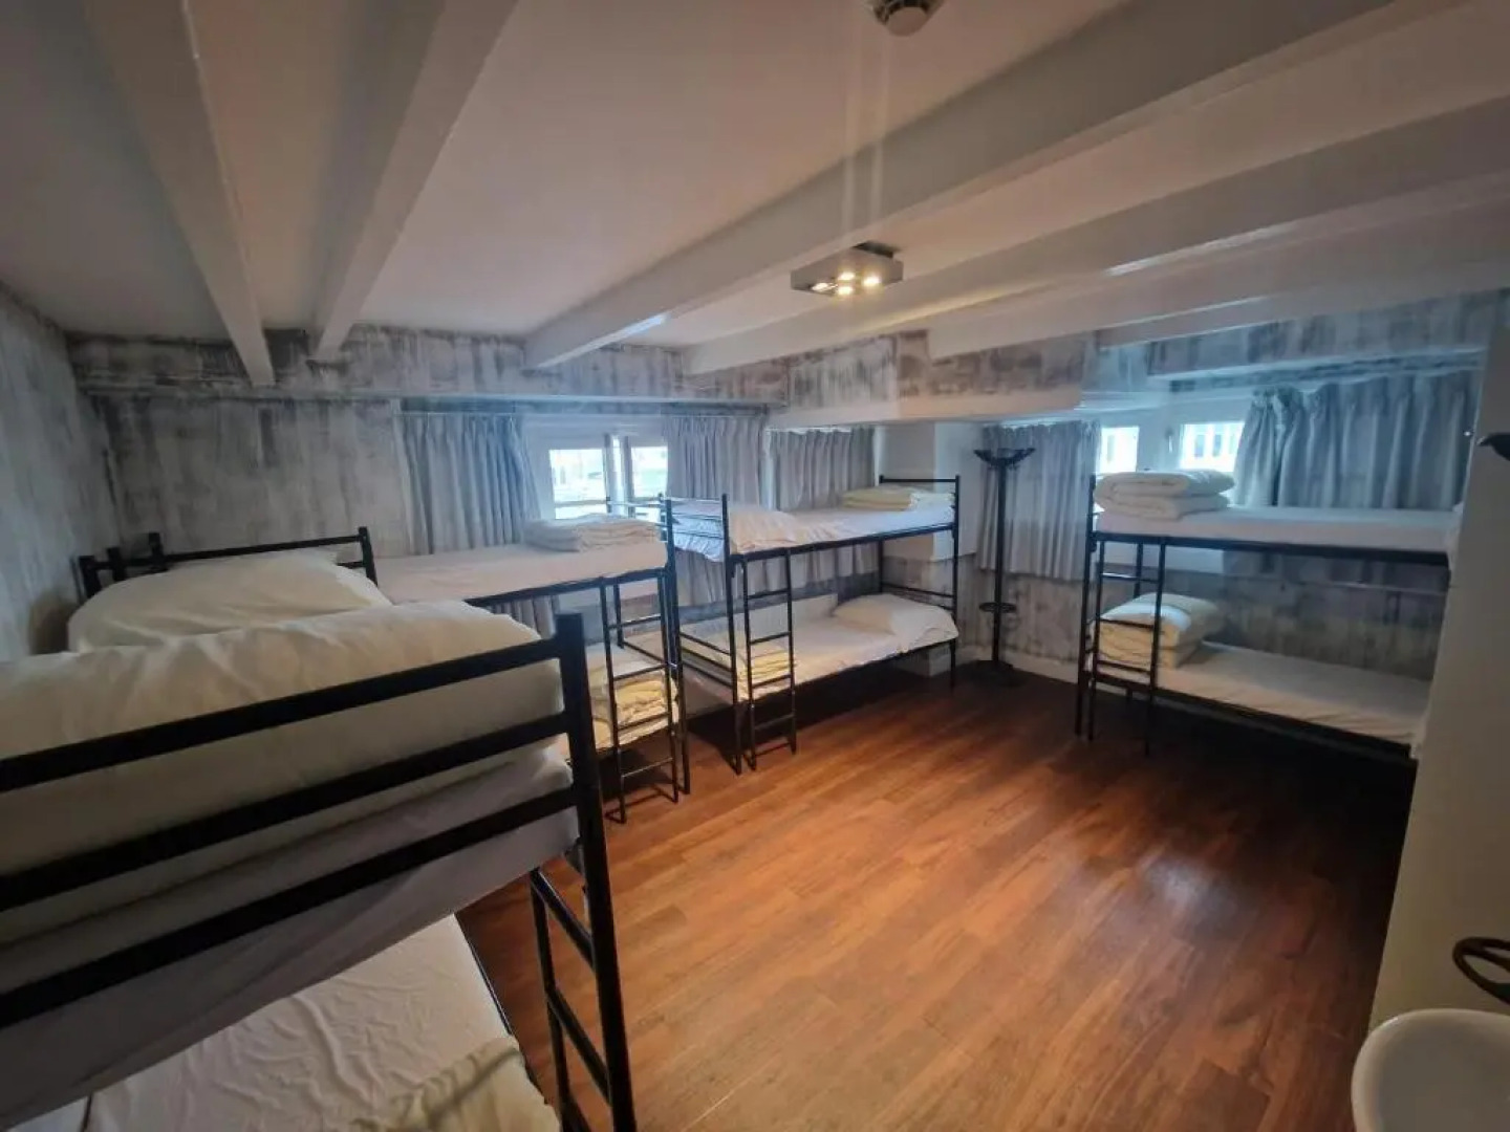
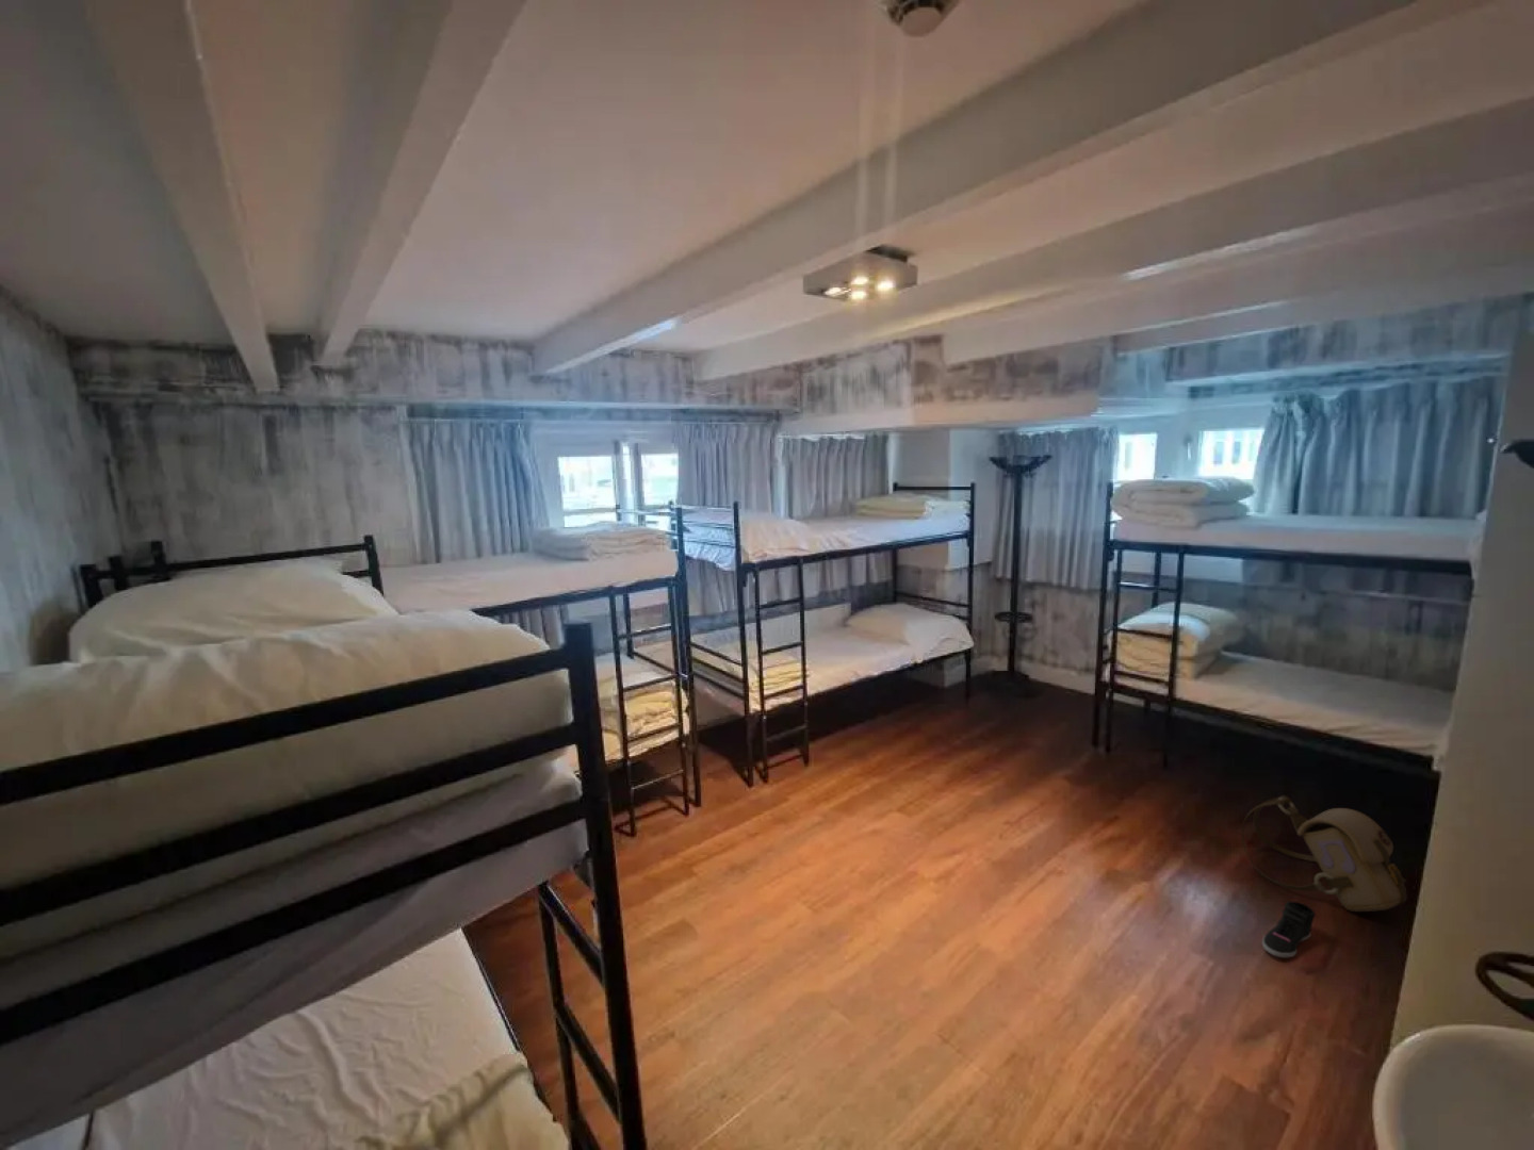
+ sneaker (1286, 925)
+ backpack (1321, 847)
